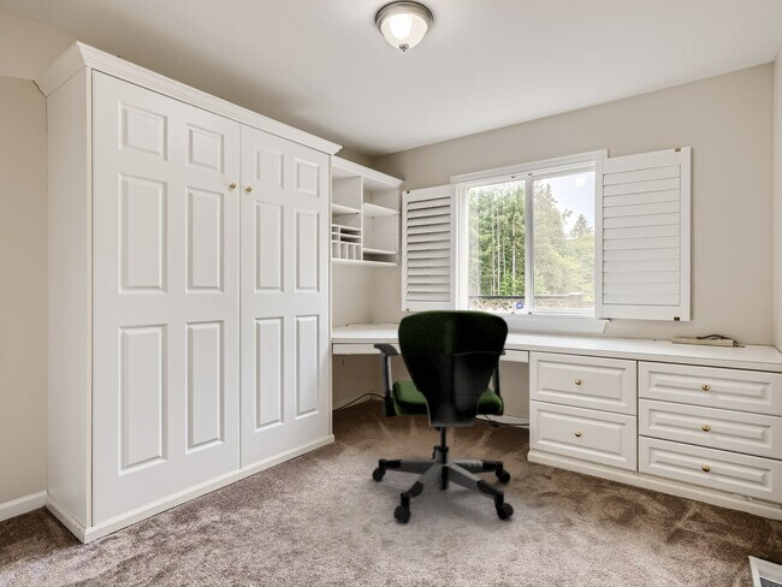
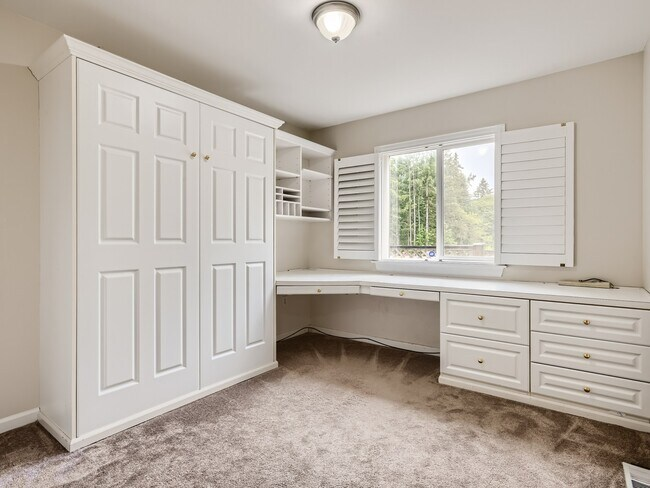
- office chair (444, 397)
